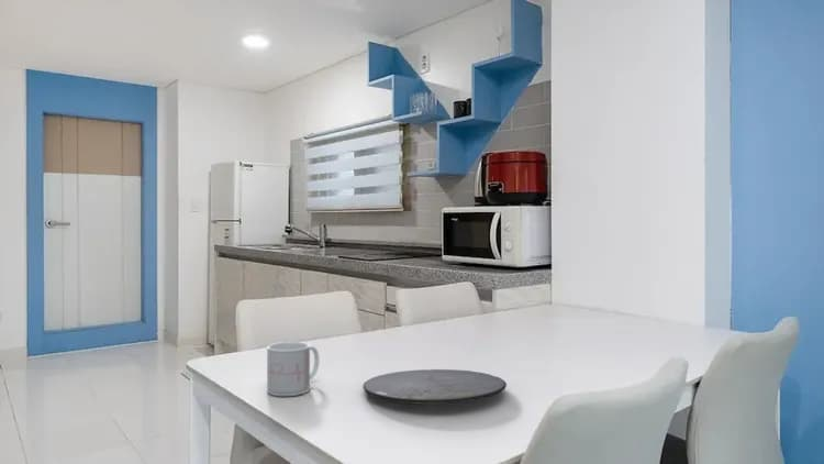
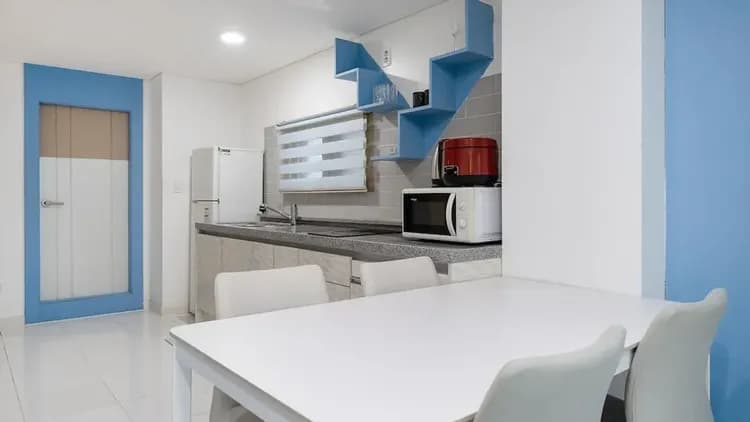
- plate (434, 384)
- mug (296, 365)
